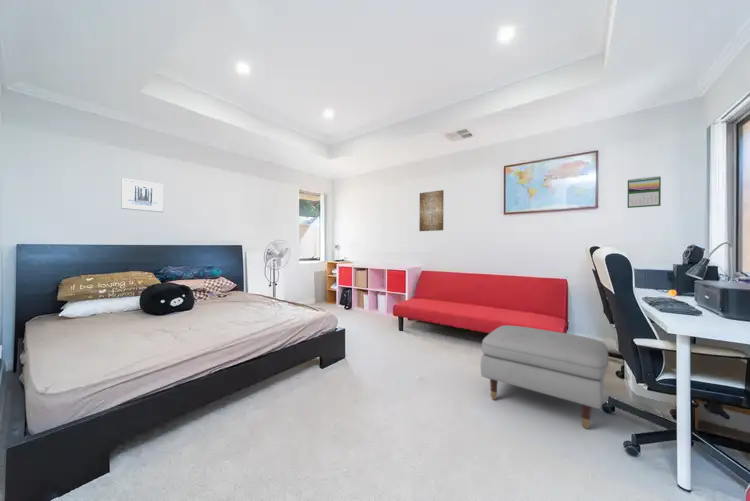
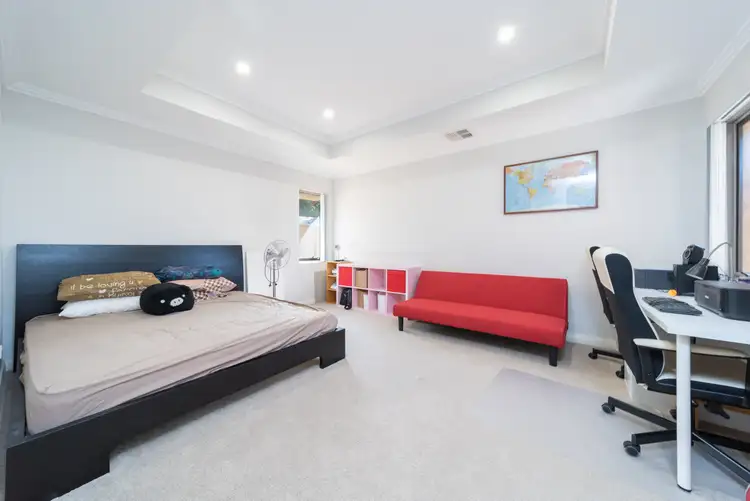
- wall art (431, 211)
- calendar (643, 192)
- ottoman (542, 367)
- wall art (143, 195)
